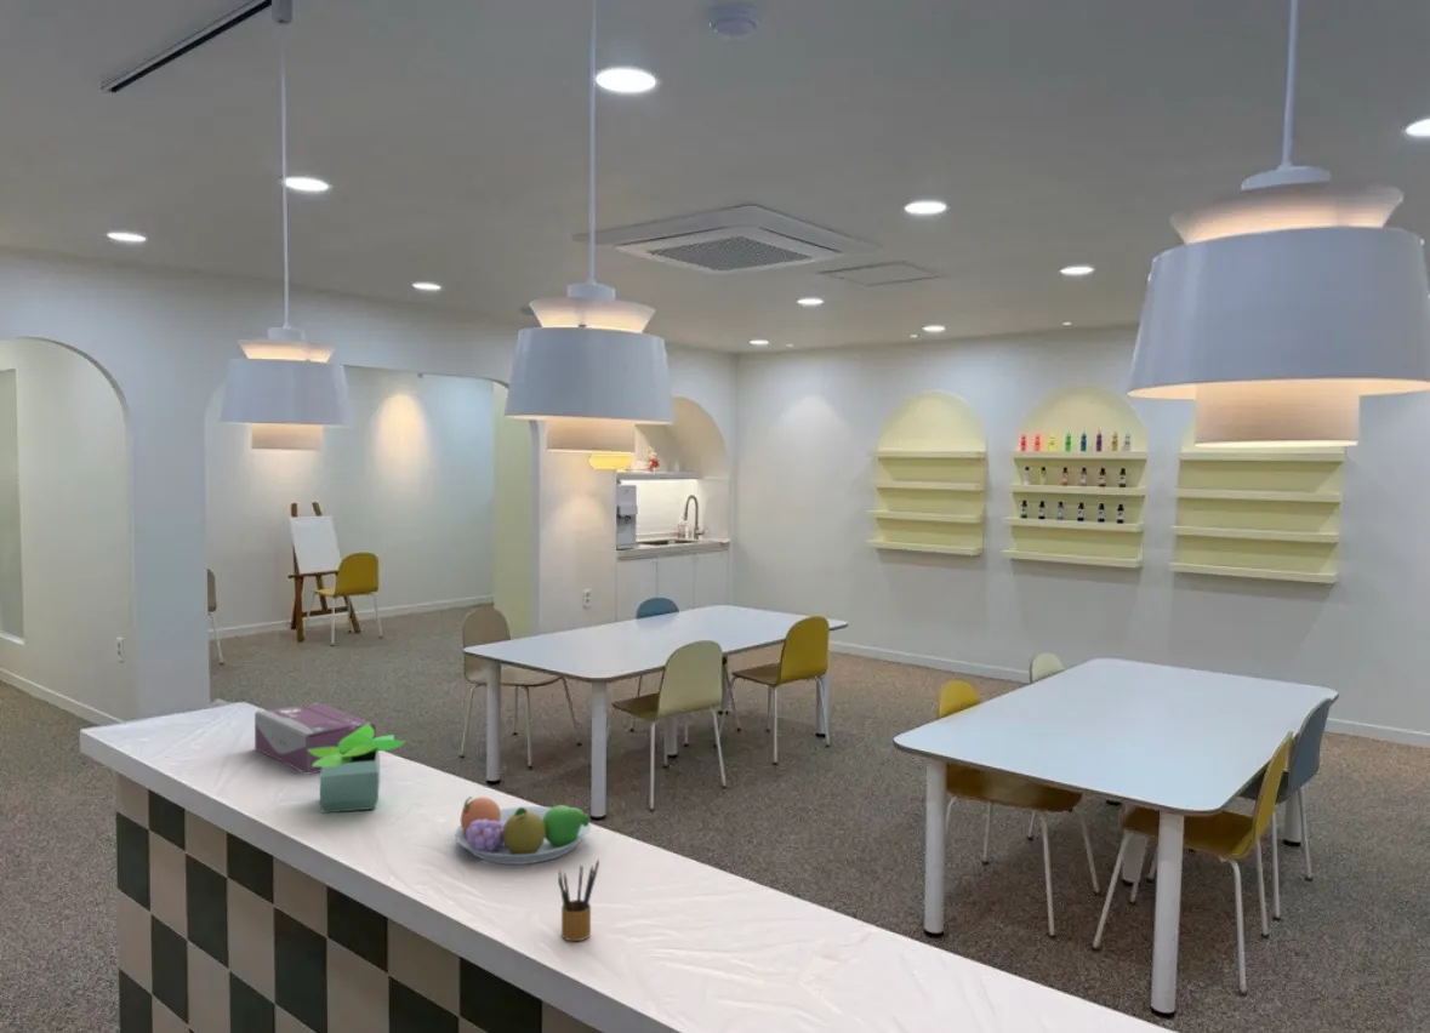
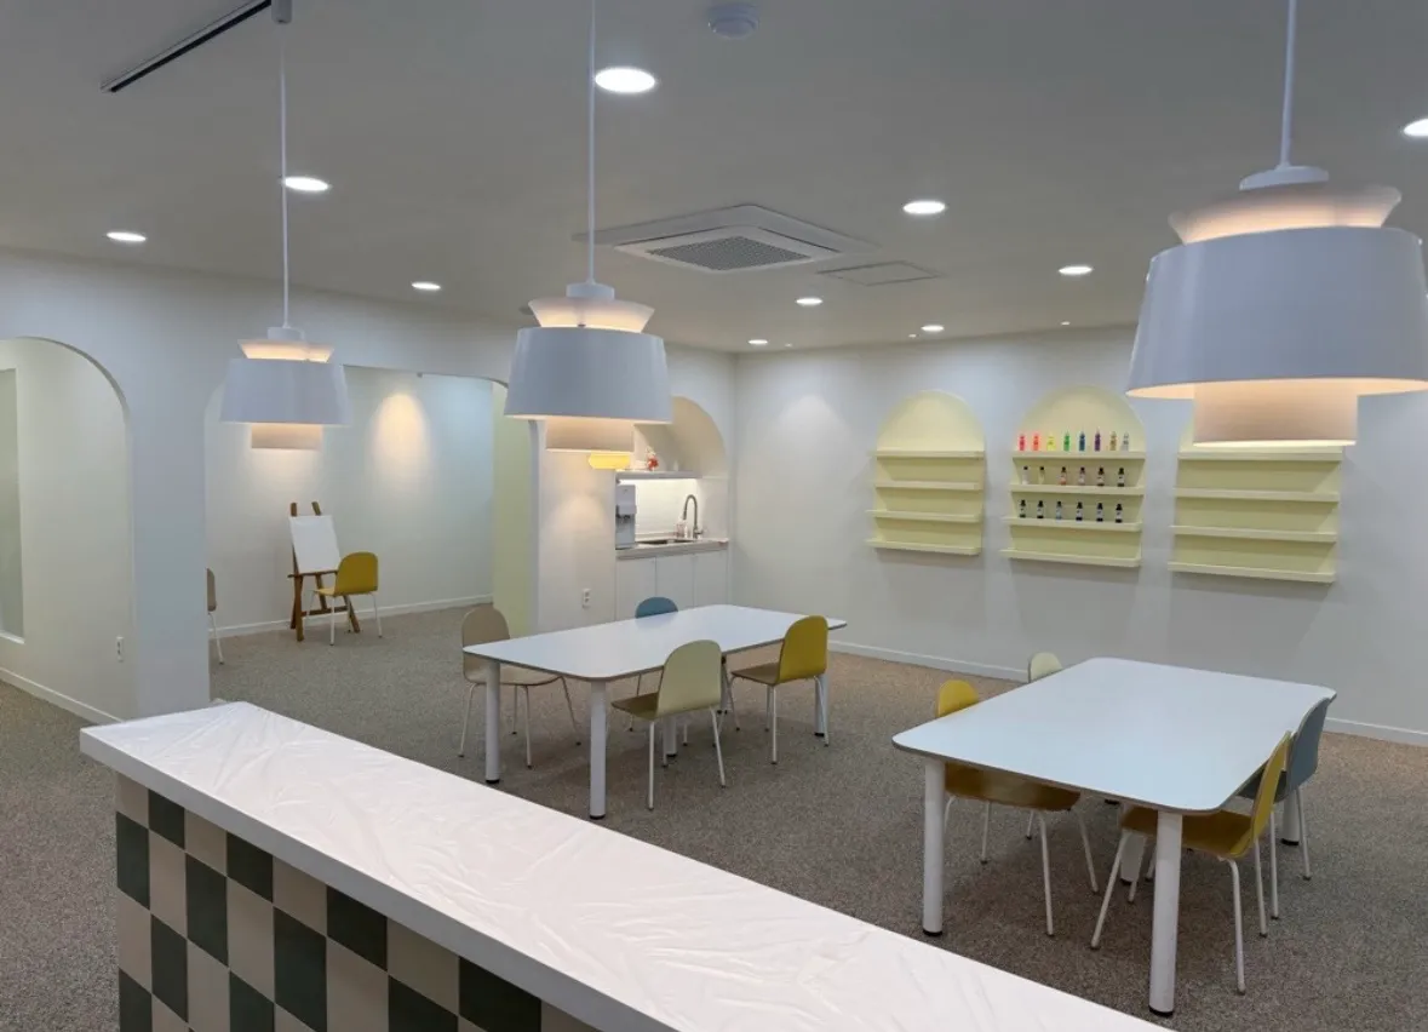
- tissue box (314, 735)
- potted plant (357, 767)
- pencil box (575, 900)
- fruit bowl (526, 817)
